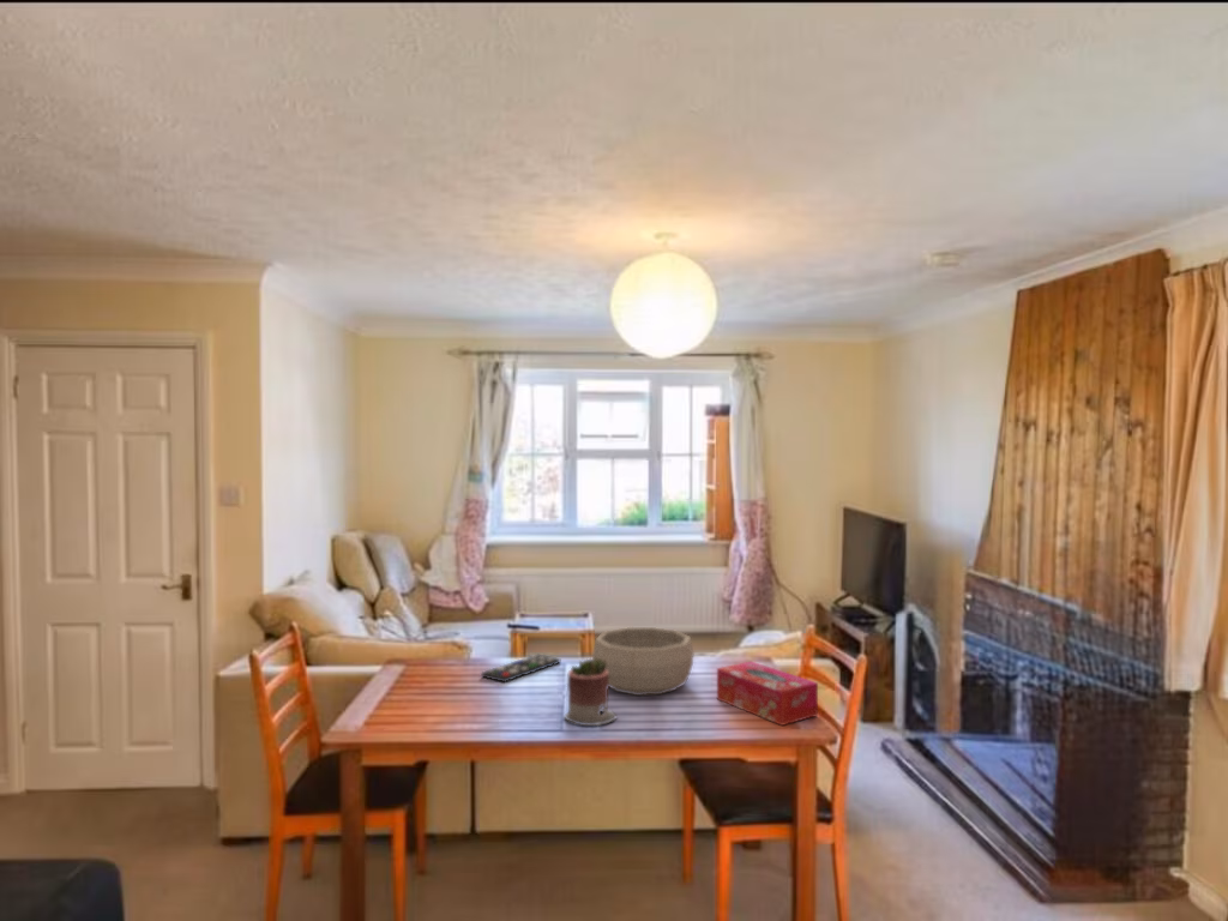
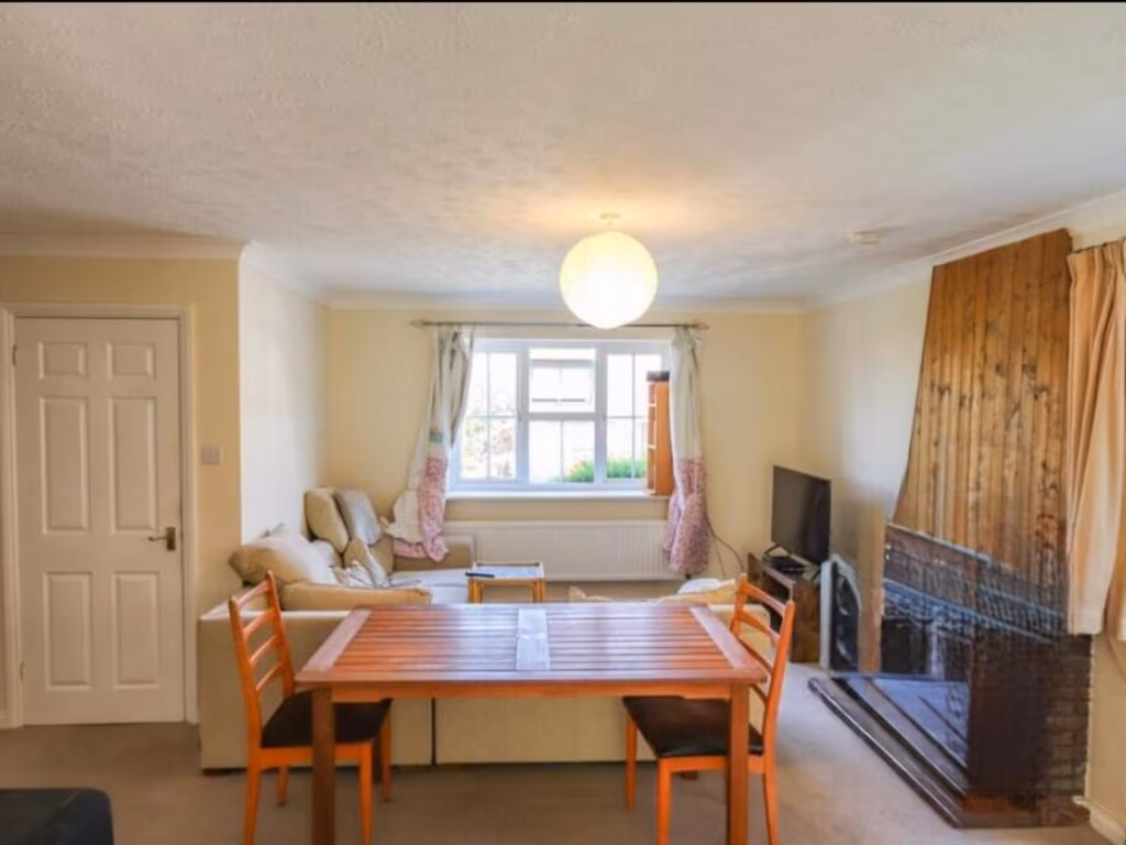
- remote control (522, 666)
- succulent planter (590, 687)
- tissue box (765, 691)
- decorative bowl (643, 661)
